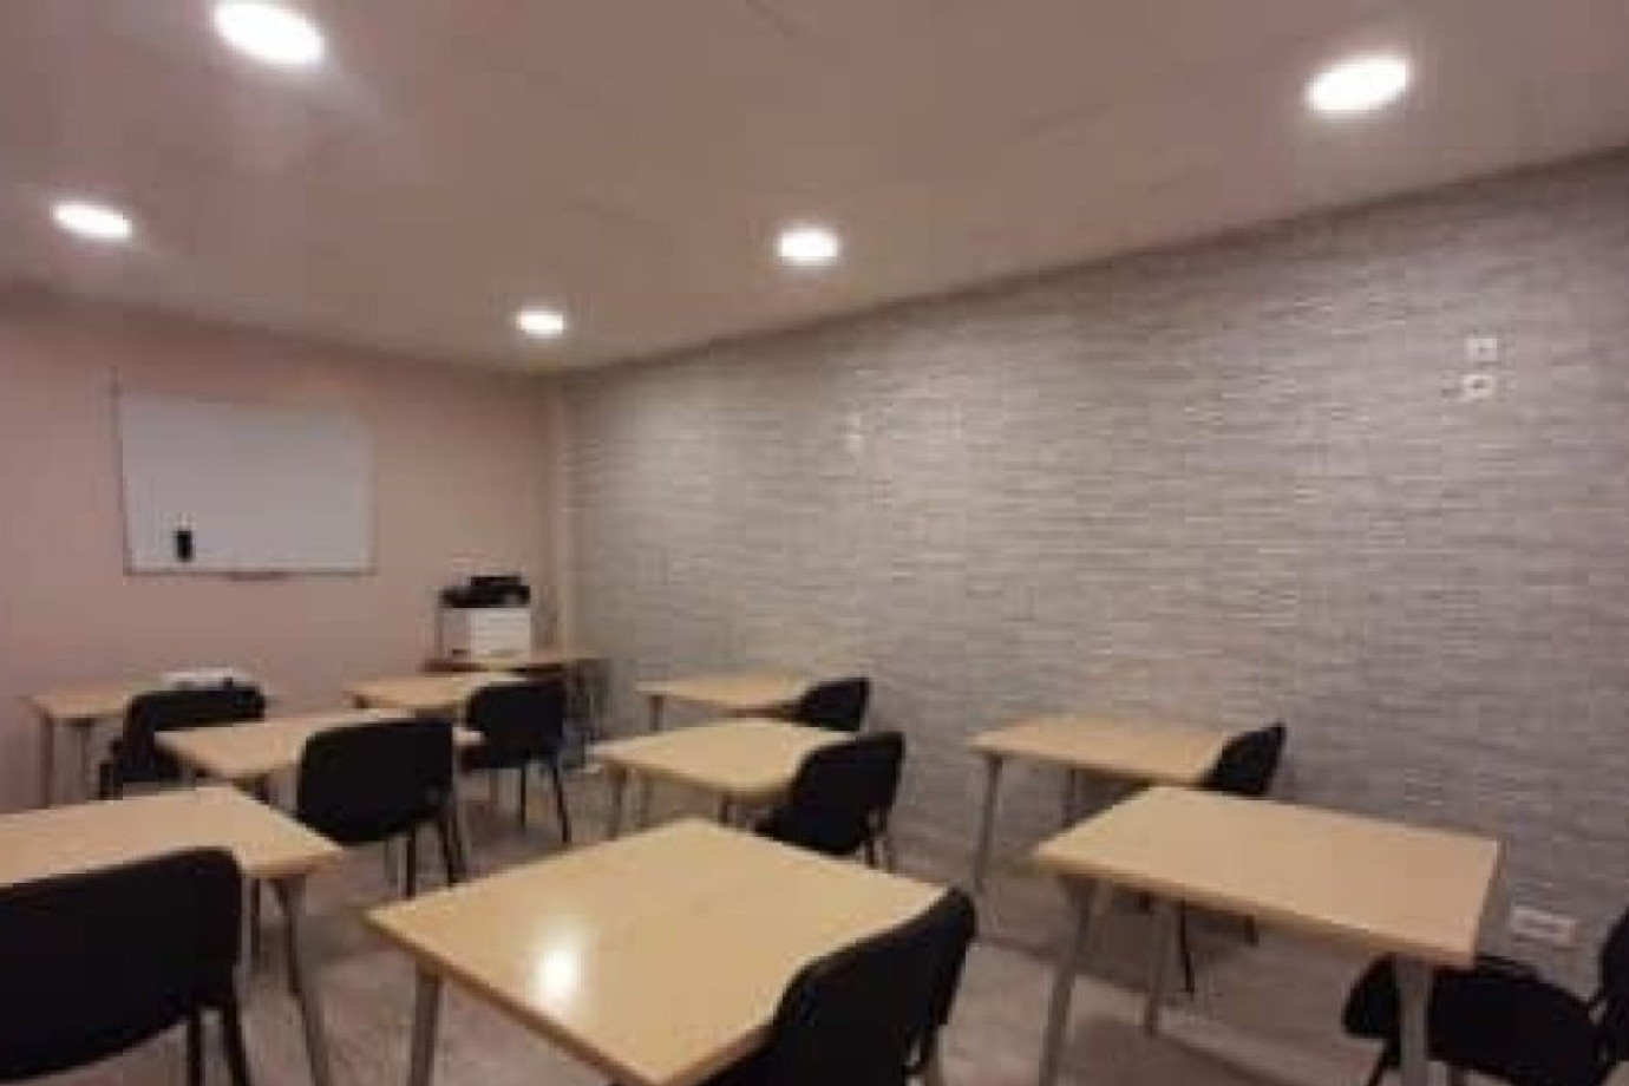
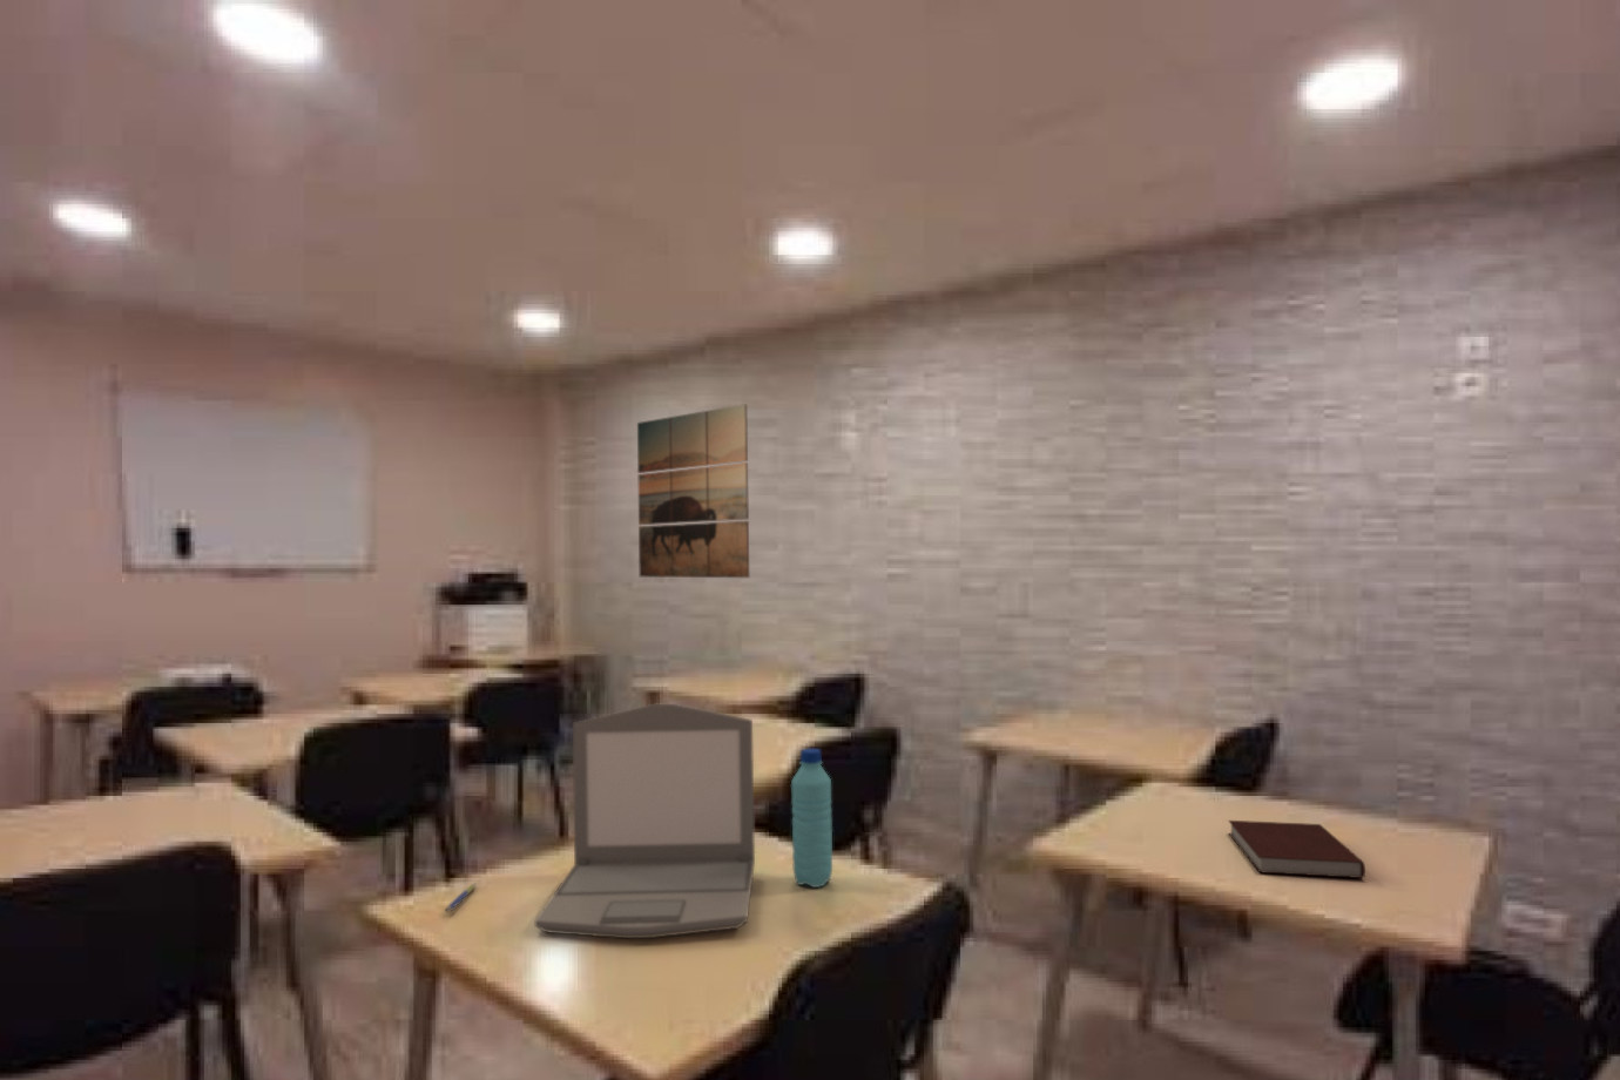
+ water bottle (811, 816)
+ pen (462, 896)
+ notebook (1291, 846)
+ wall art (691, 495)
+ laptop (652, 810)
